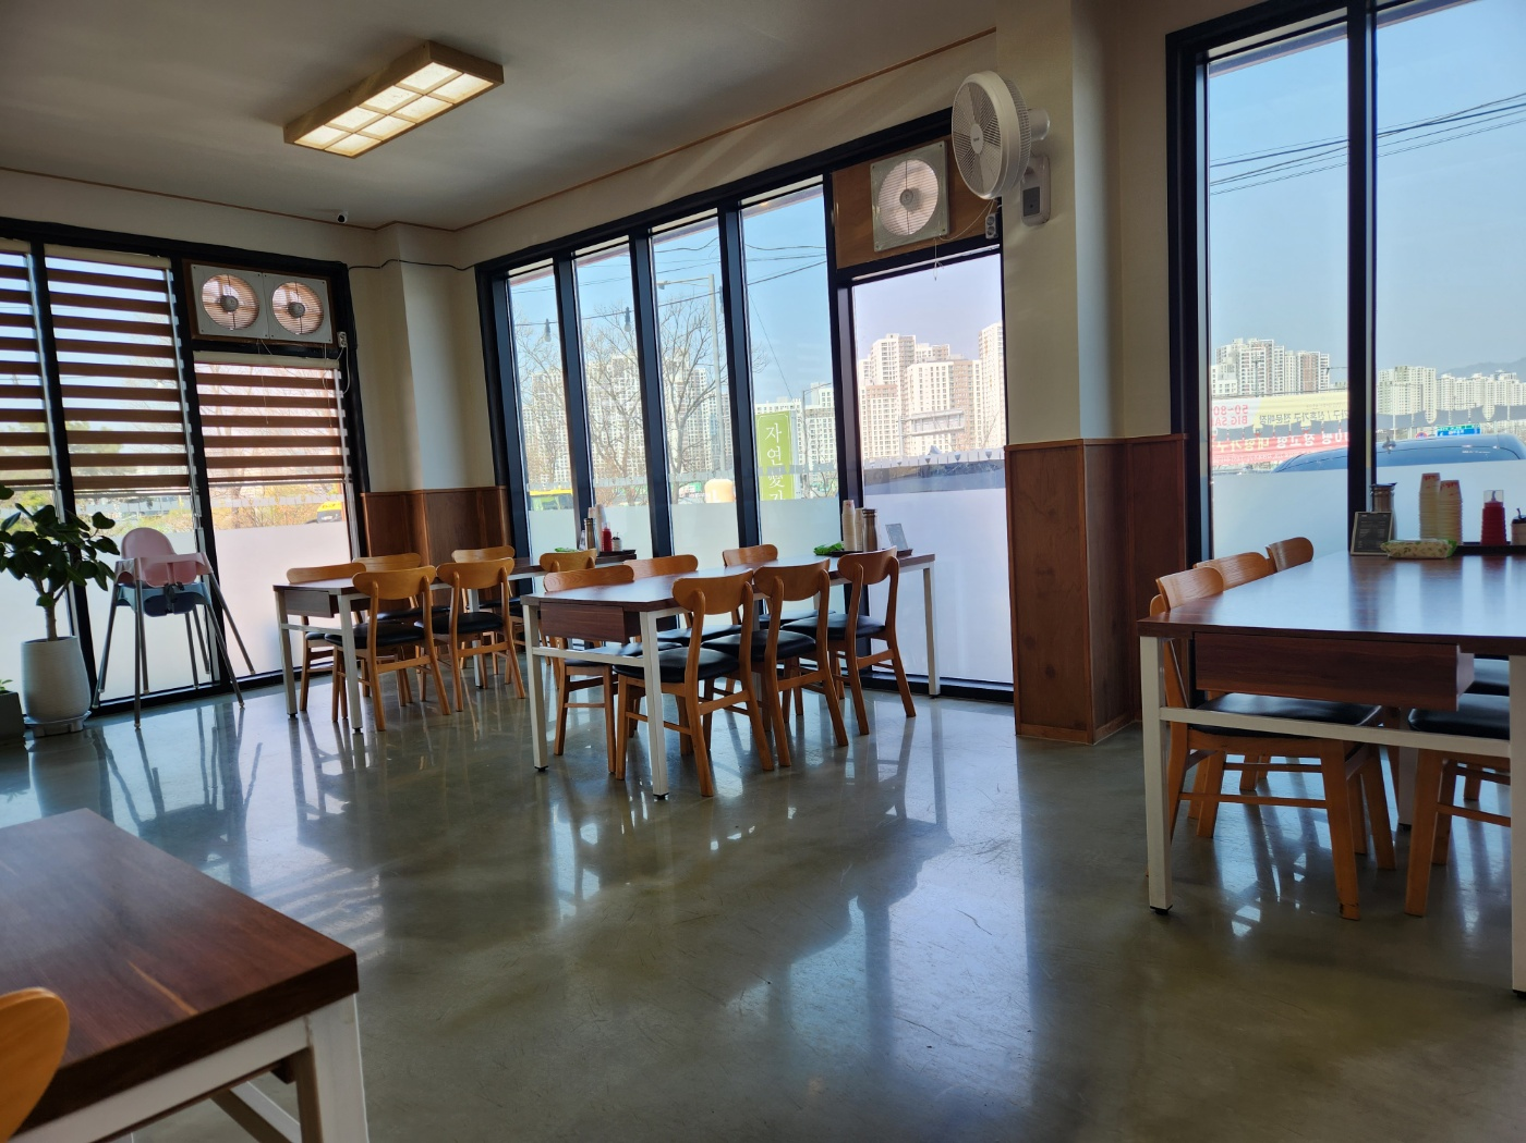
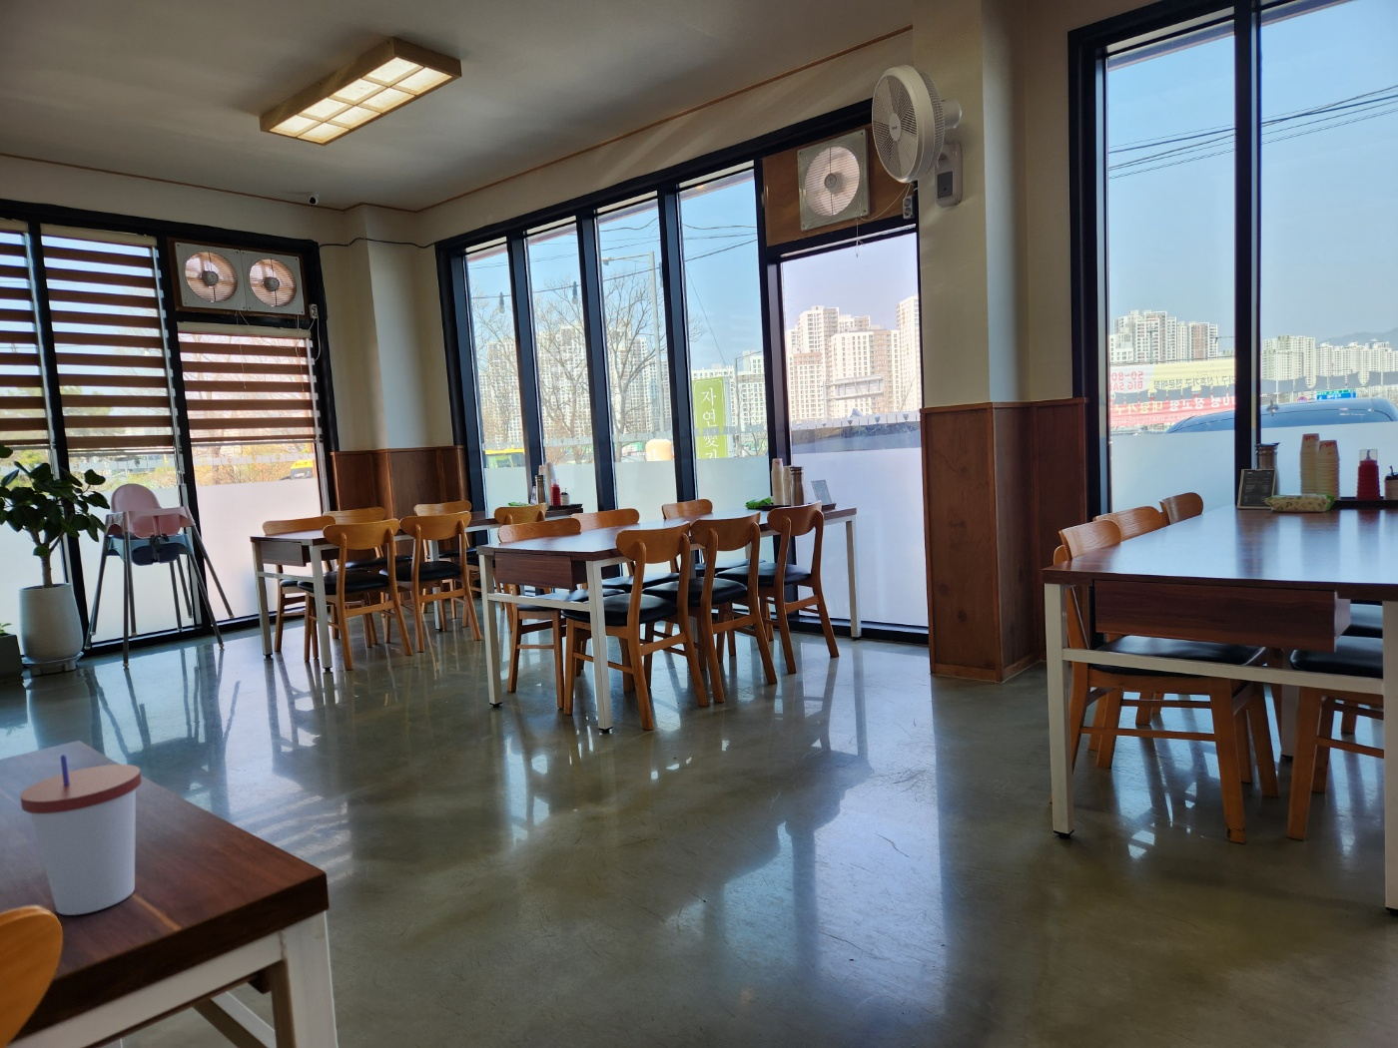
+ cup (87, 826)
